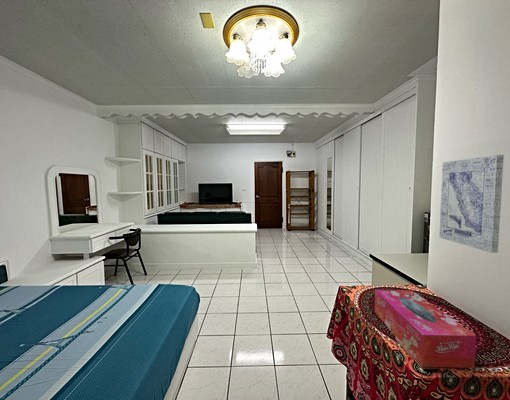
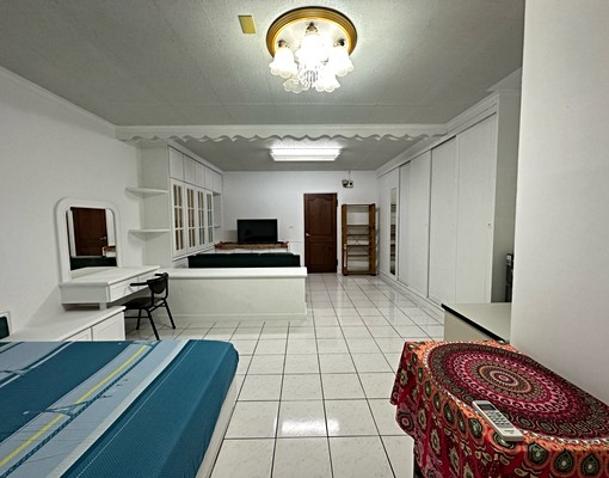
- tissue box (416, 321)
- wall art (467, 202)
